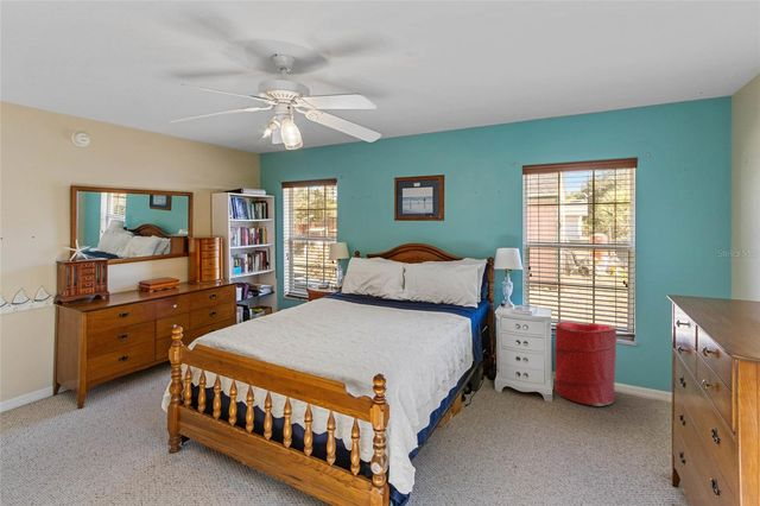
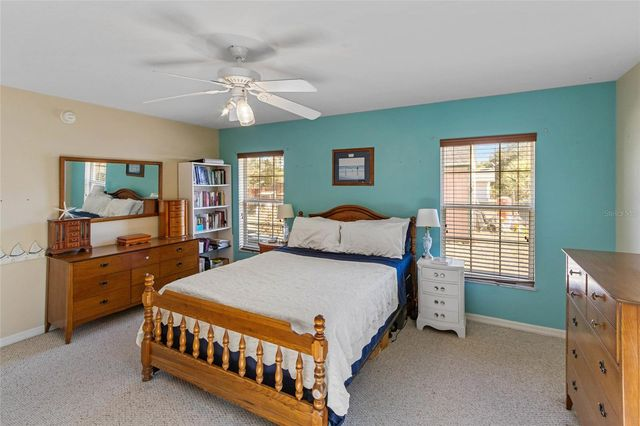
- laundry hamper (584, 359)
